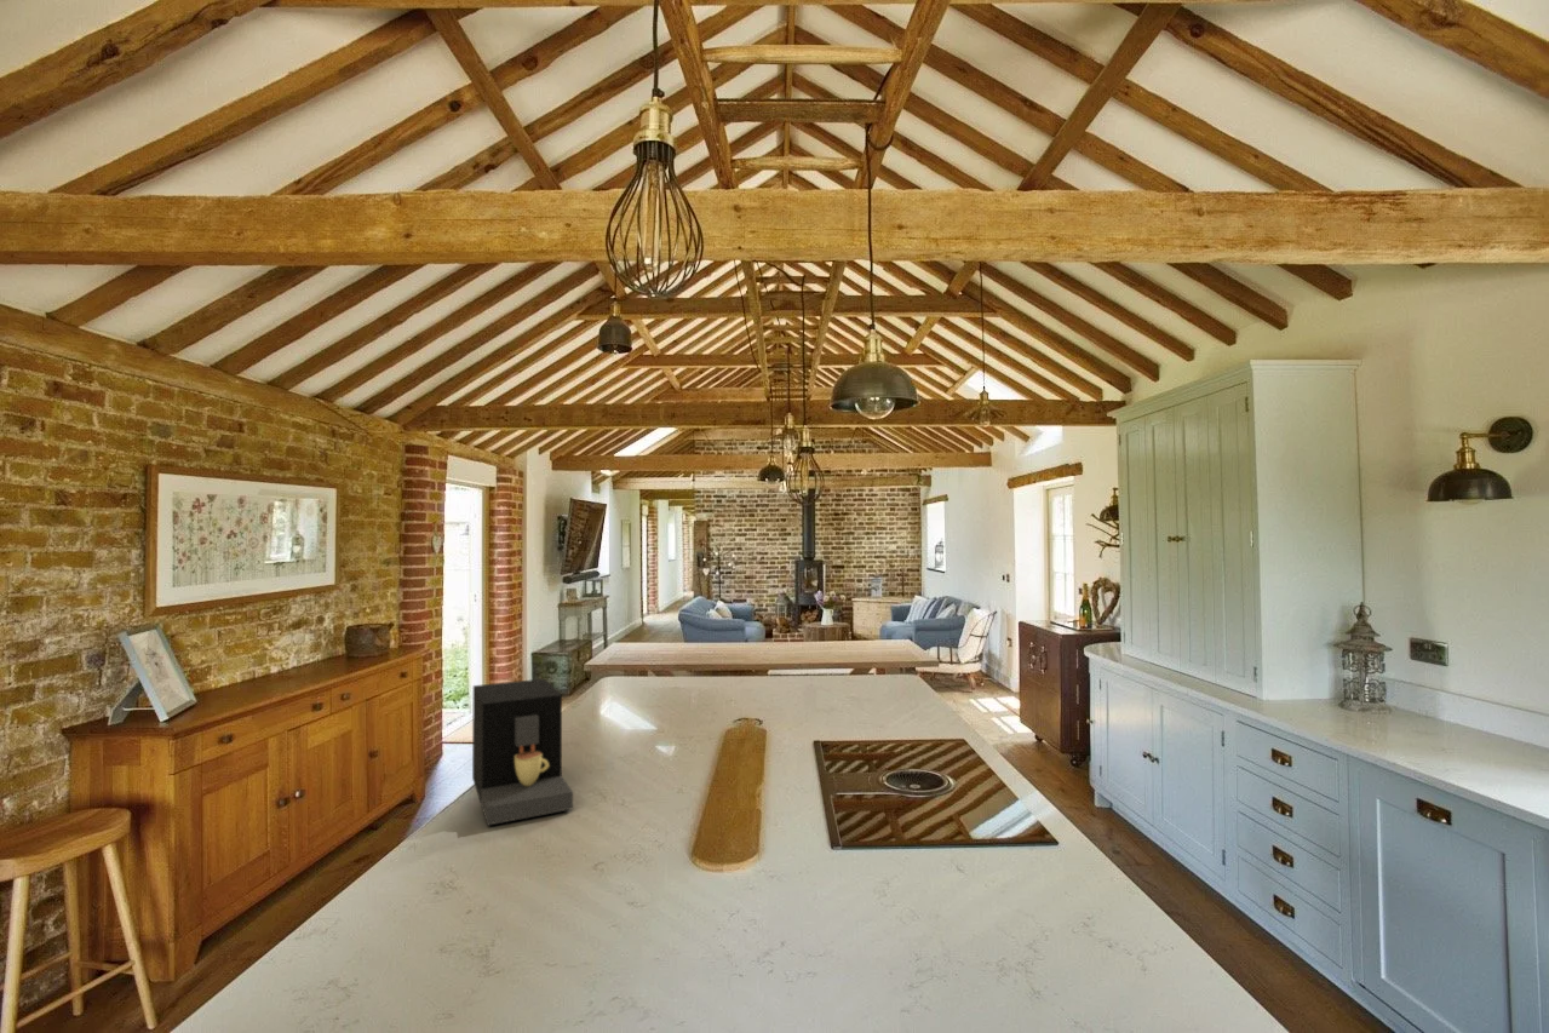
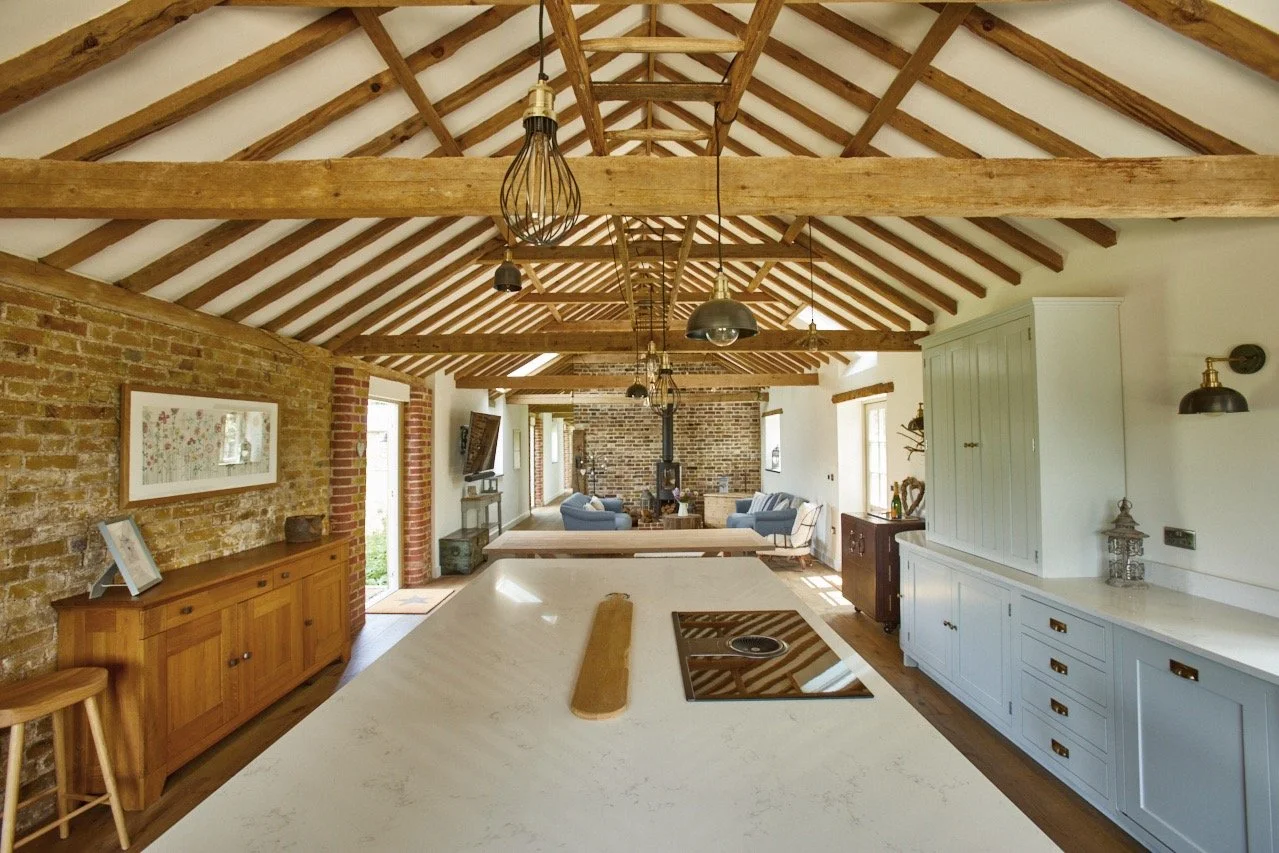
- coffee maker (518, 744)
